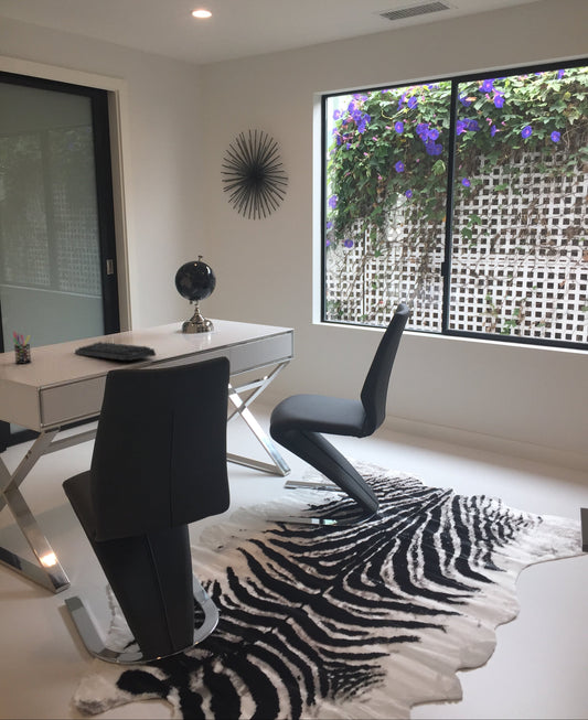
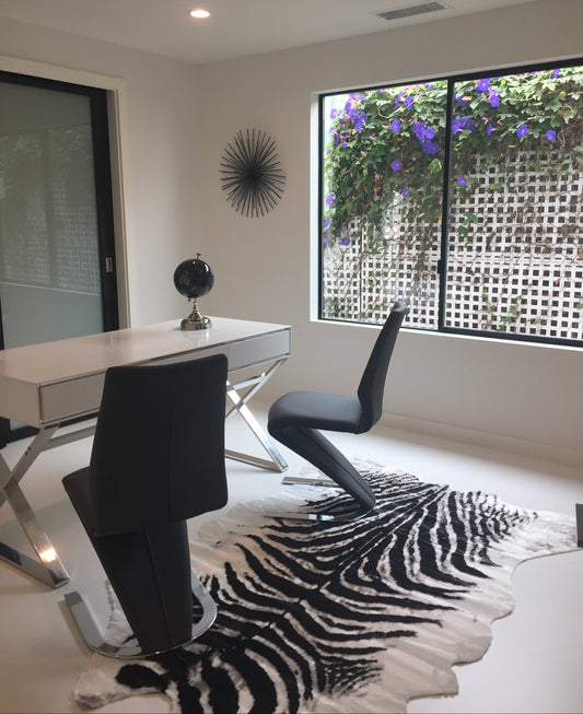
- pen holder (20, 347)
- keyboard (119, 350)
